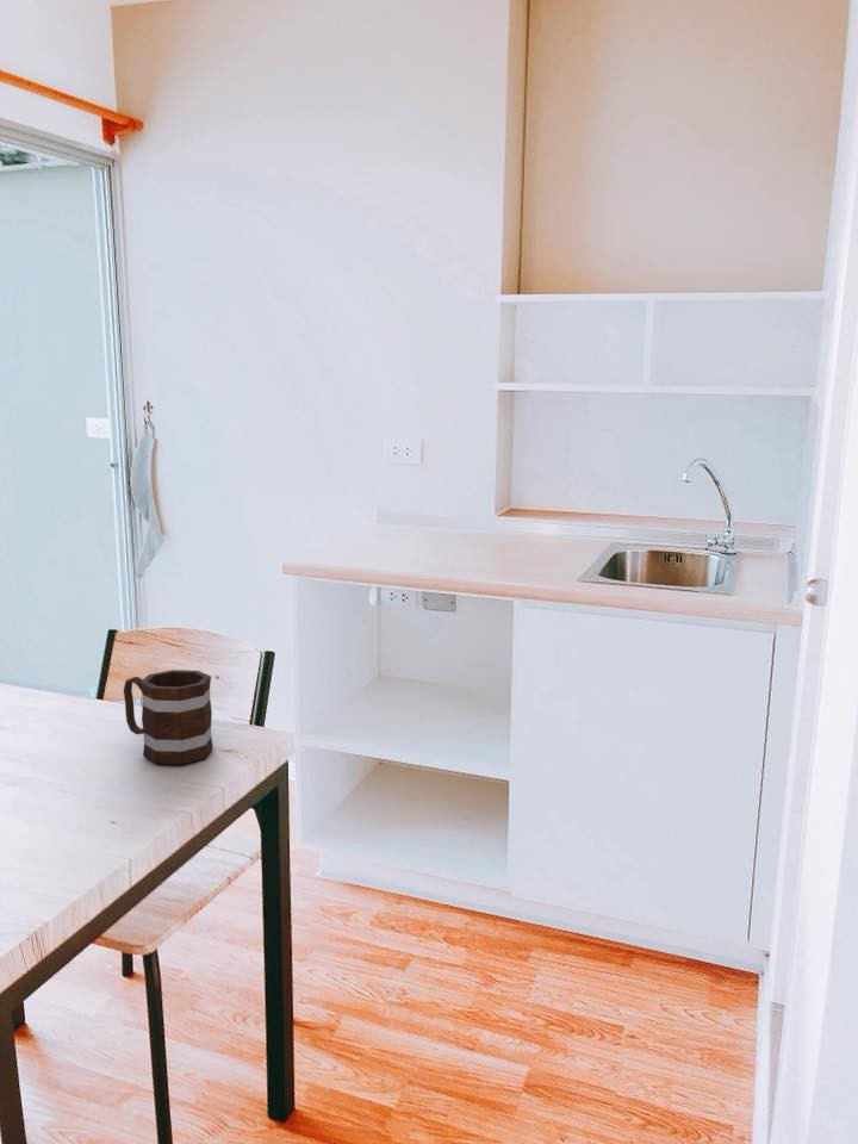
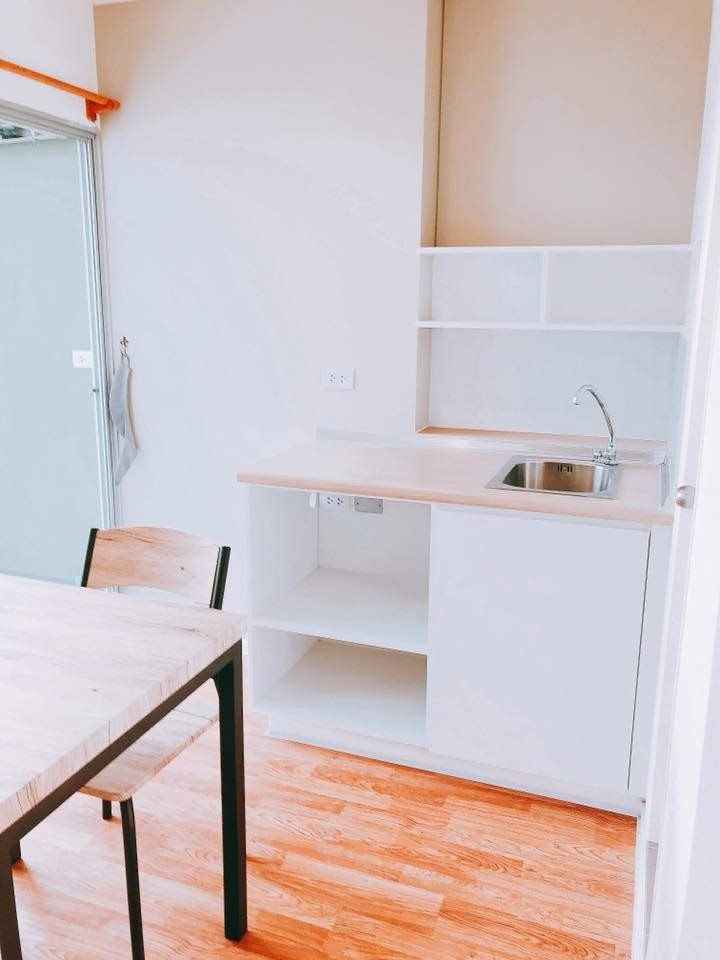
- mug (164, 713)
